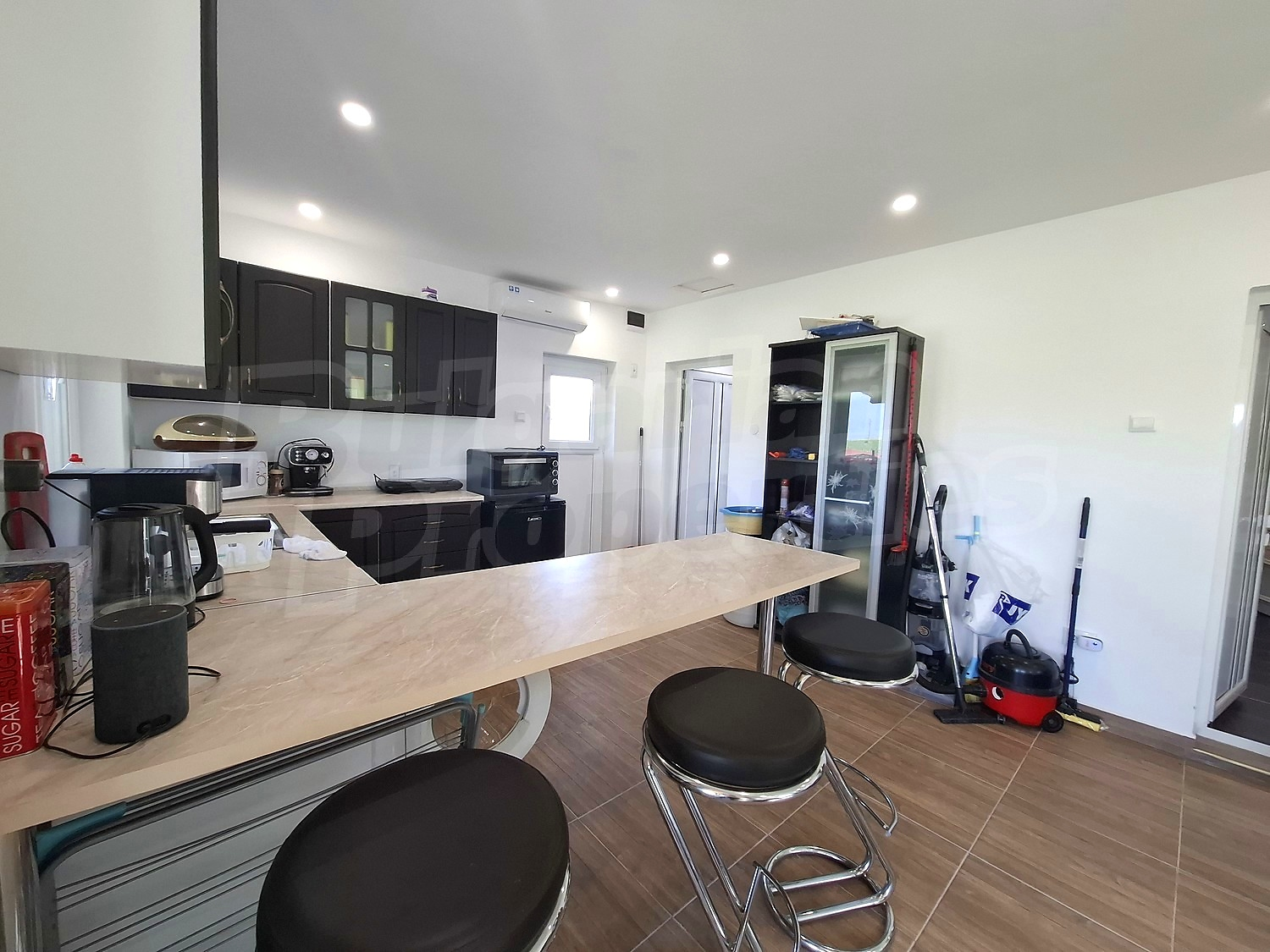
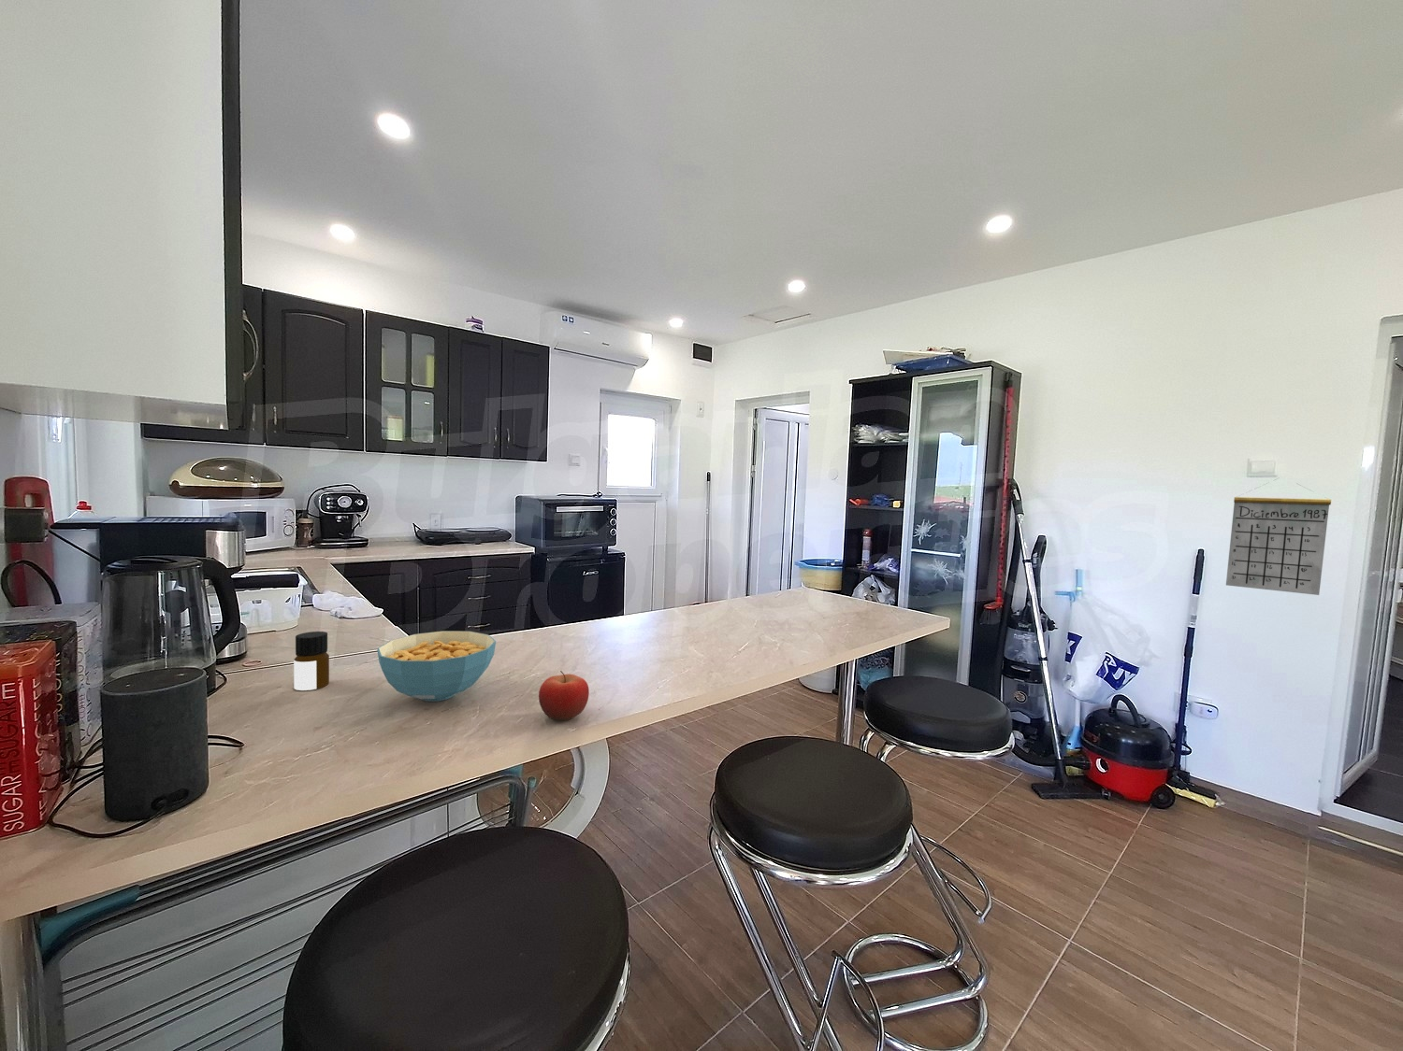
+ cereal bowl (437, 670)
+ bottle (312, 659)
+ calendar (1277, 533)
+ fruit (565, 692)
